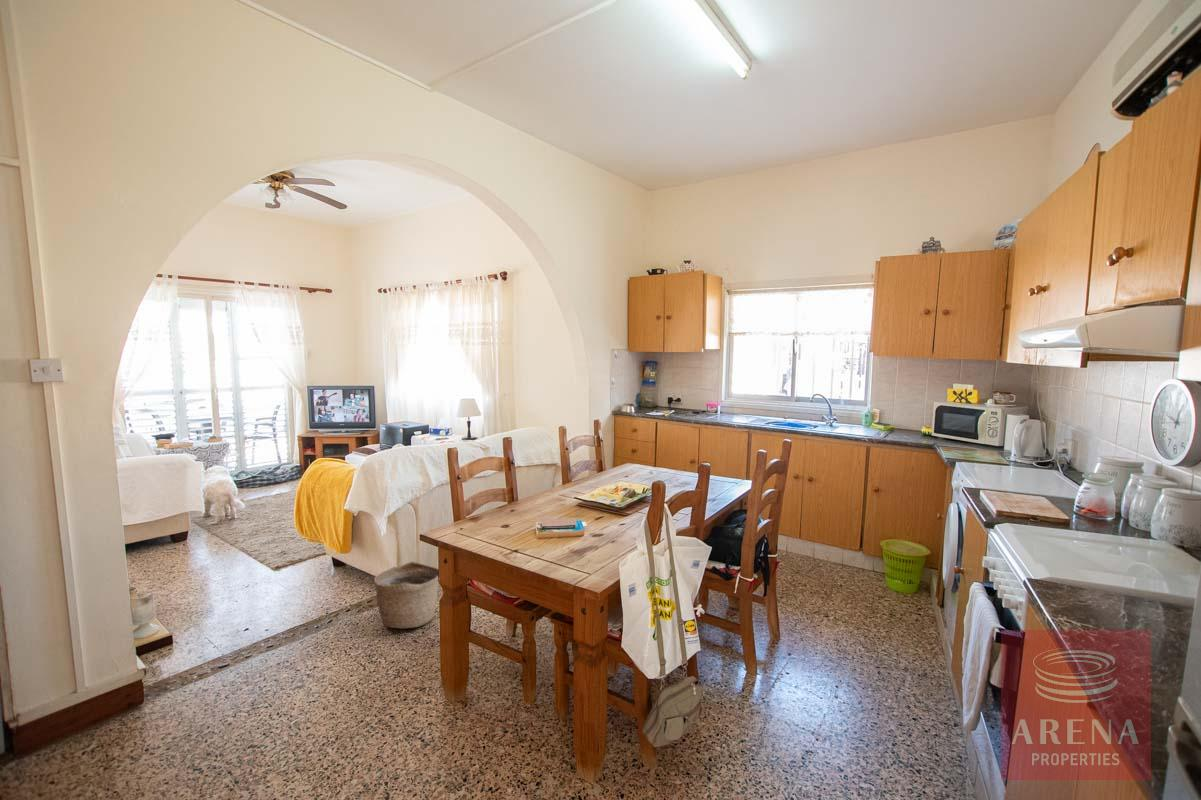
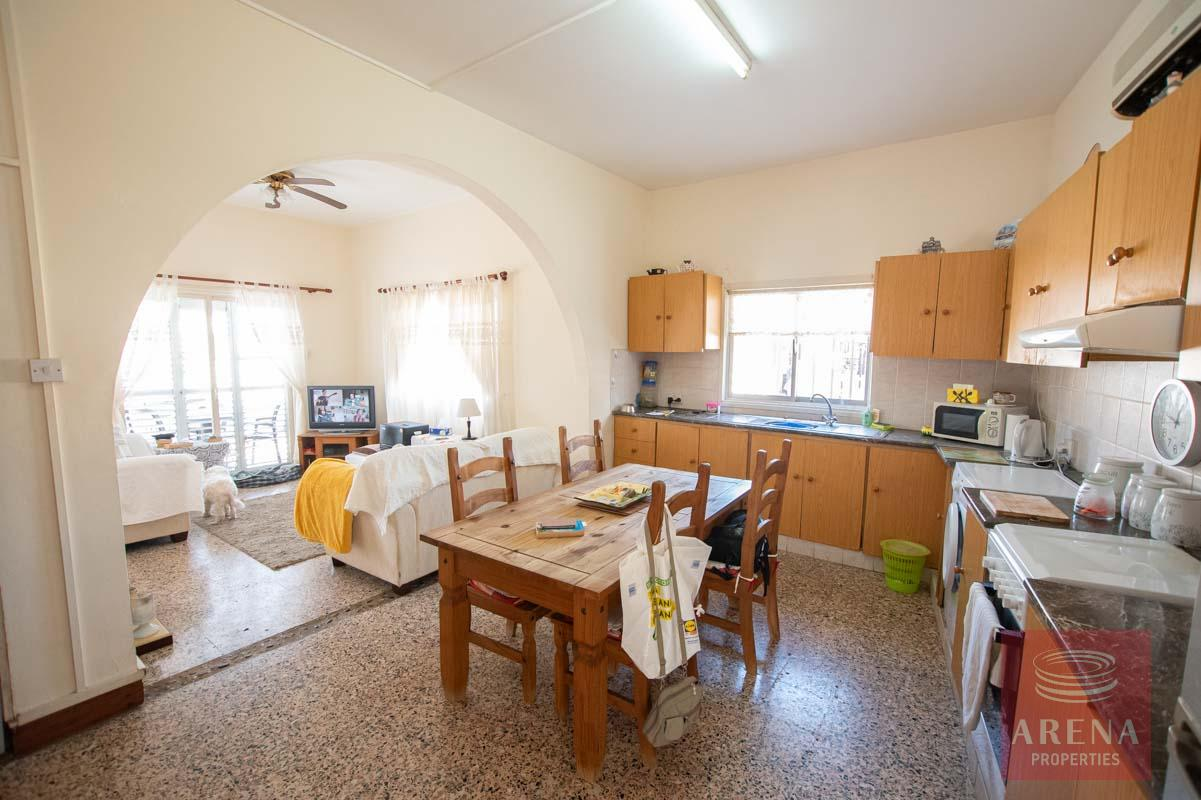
- basket (408, 593)
